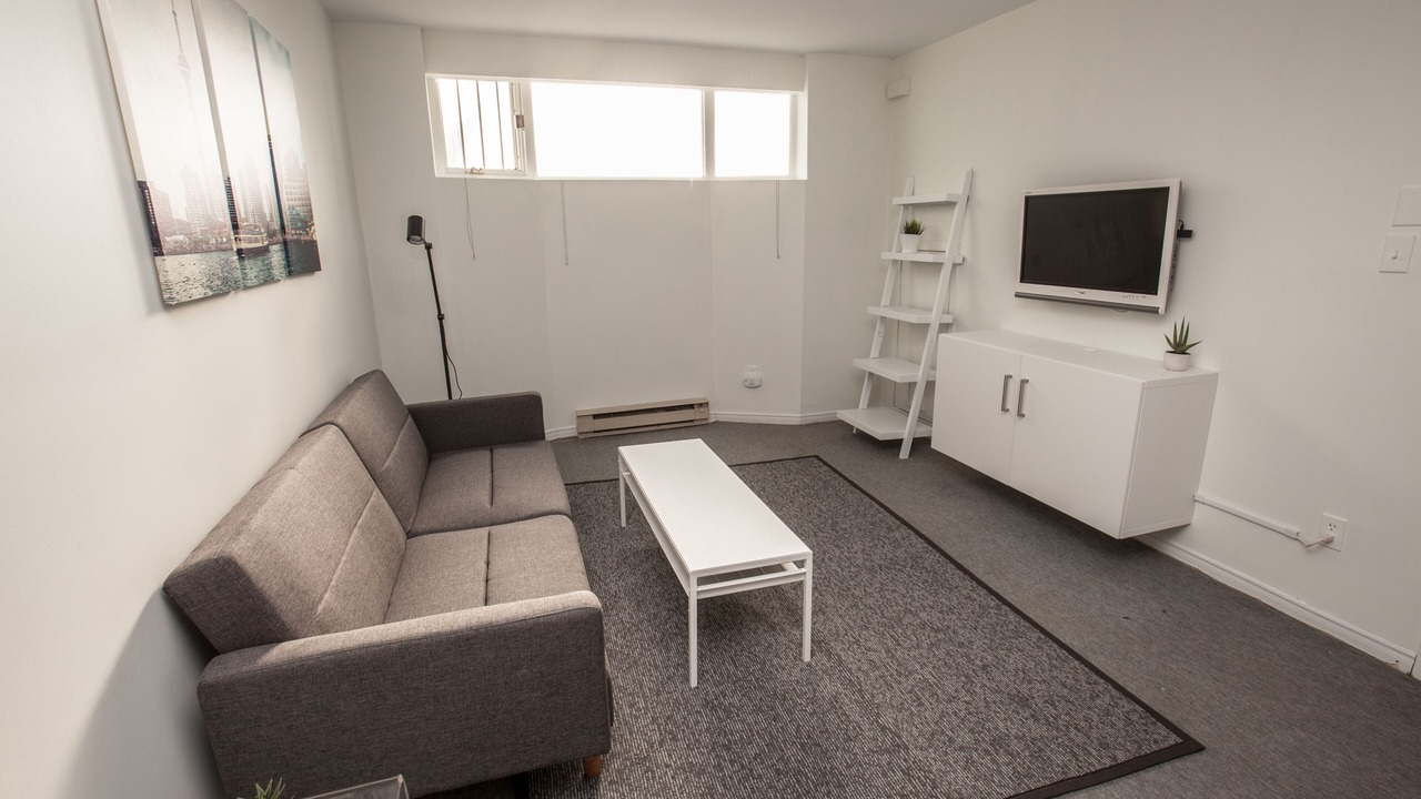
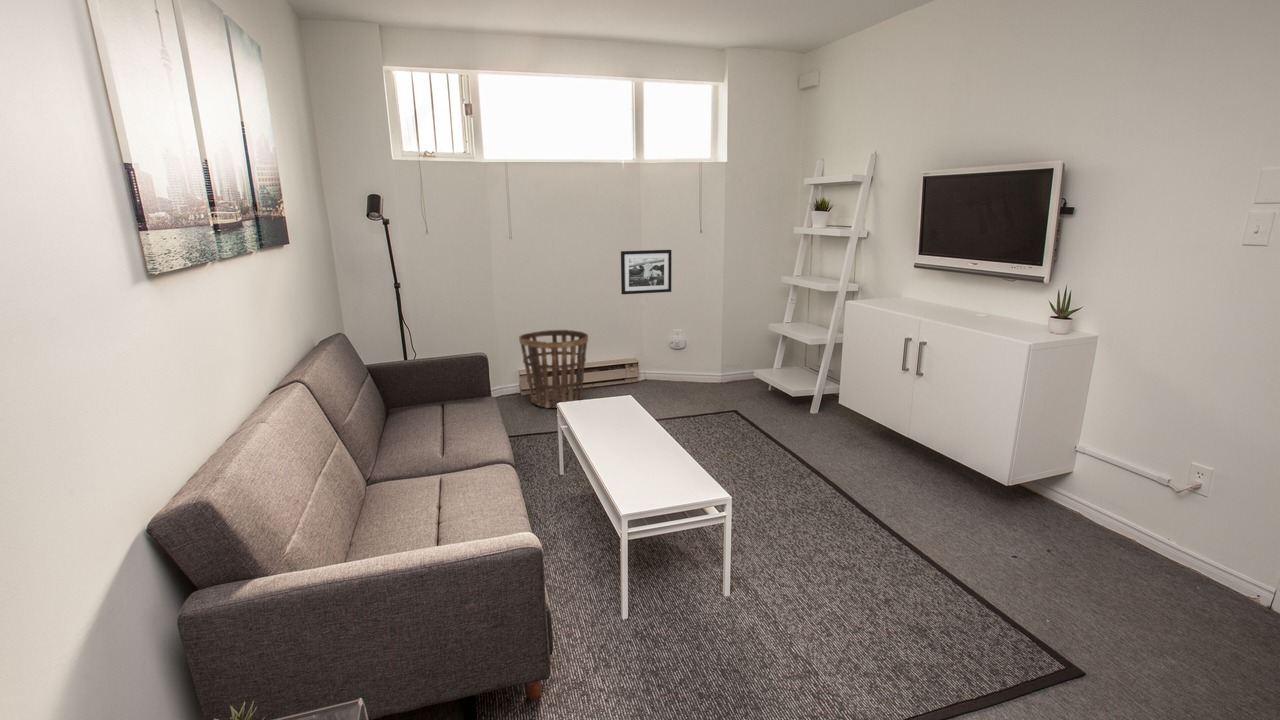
+ basket (555, 367)
+ picture frame (646, 271)
